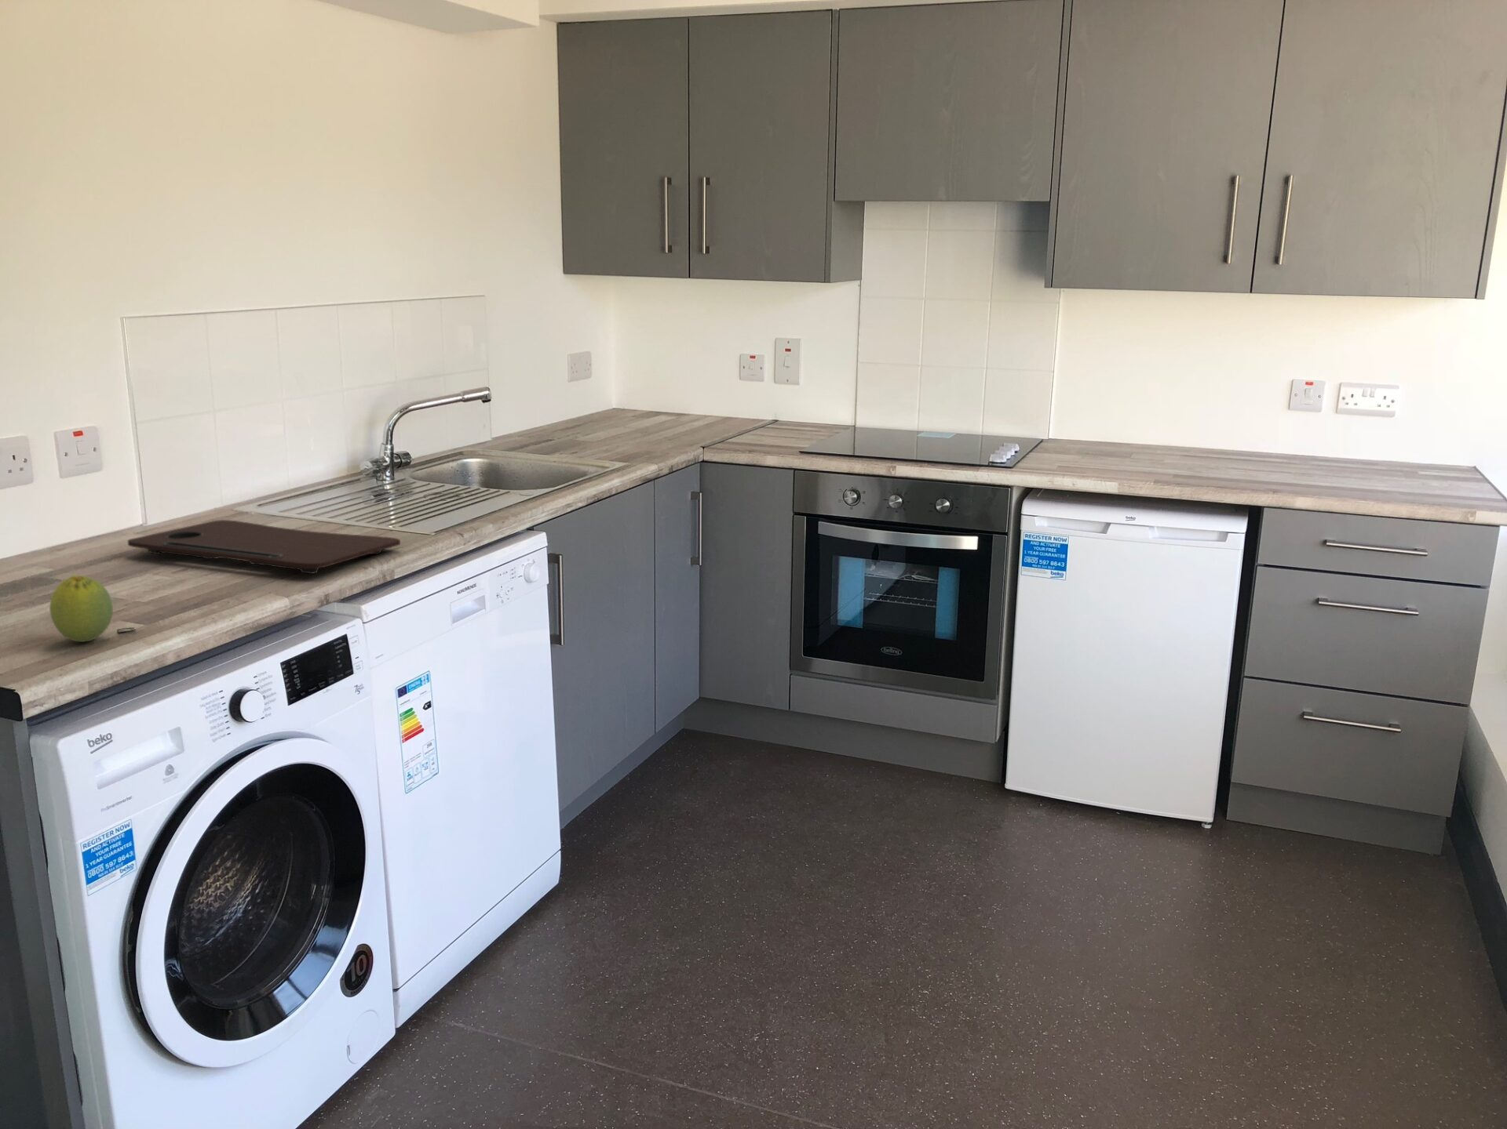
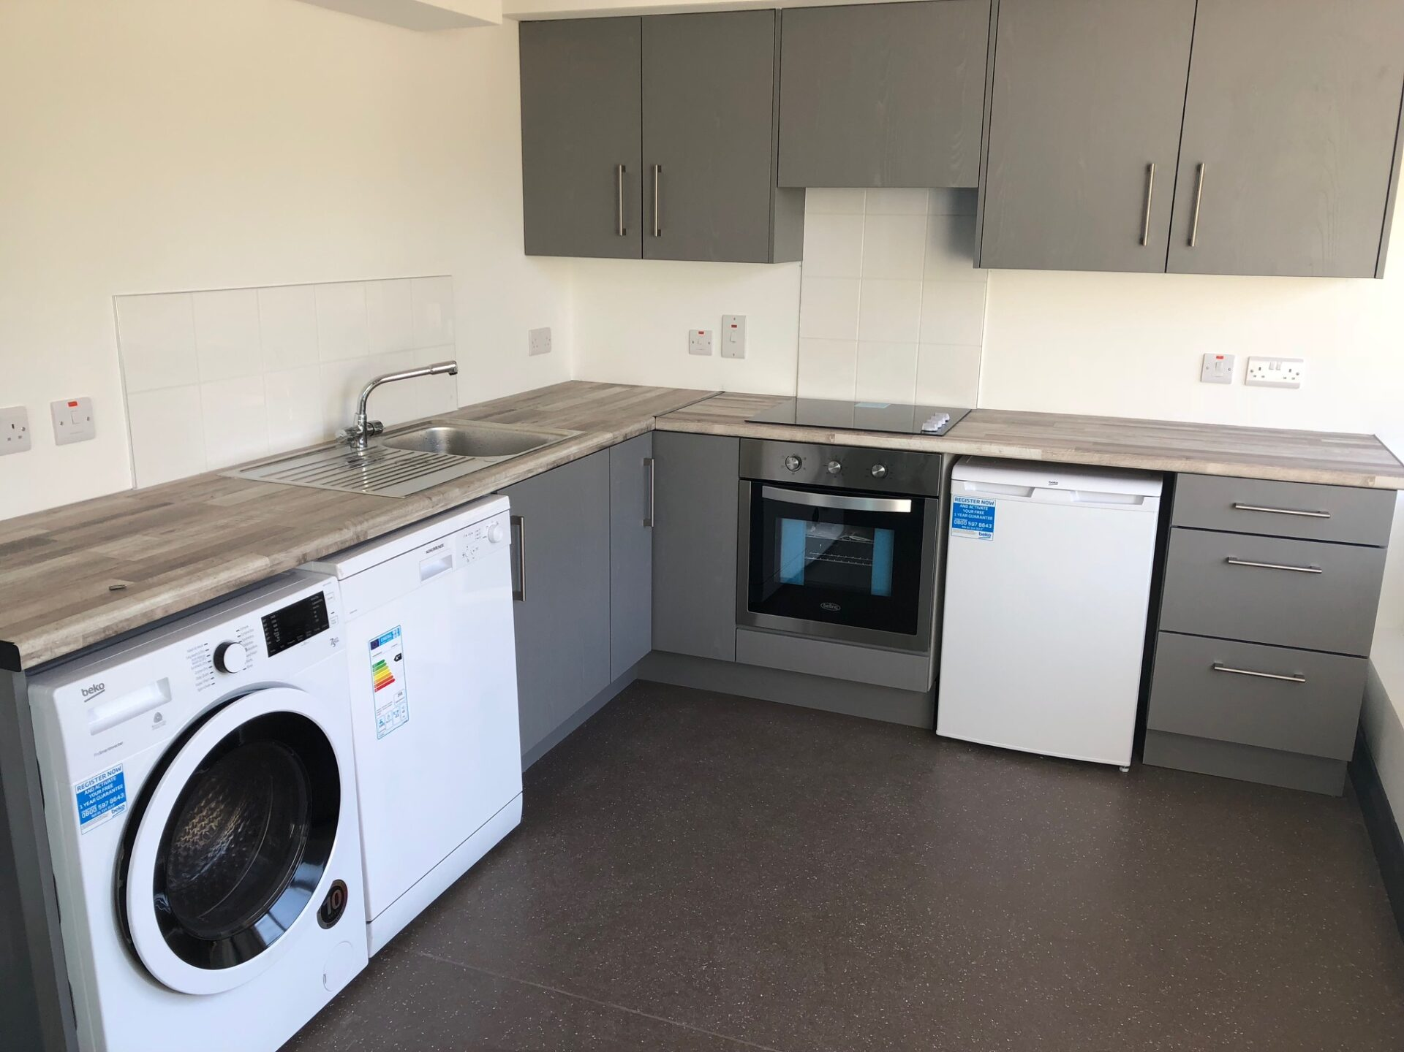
- cutting board (265, 546)
- fruit (81, 607)
